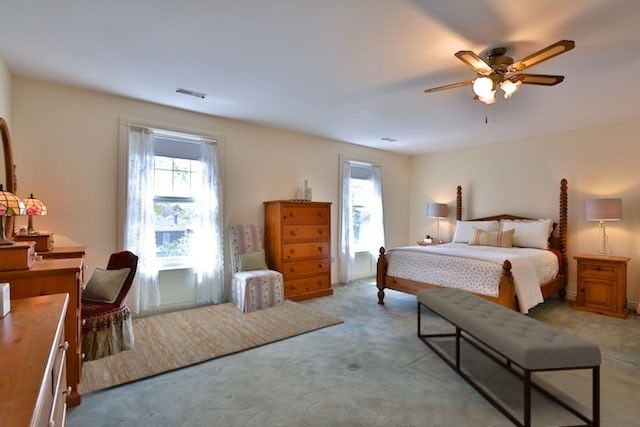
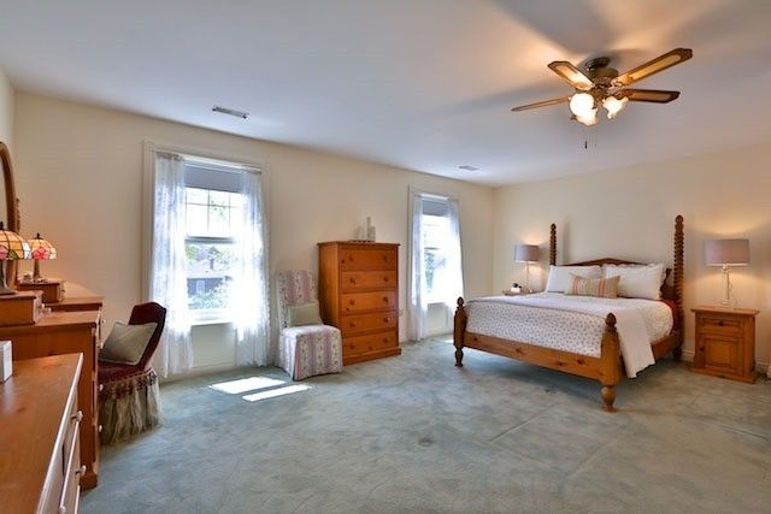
- bench (483, 339)
- rug (212, 325)
